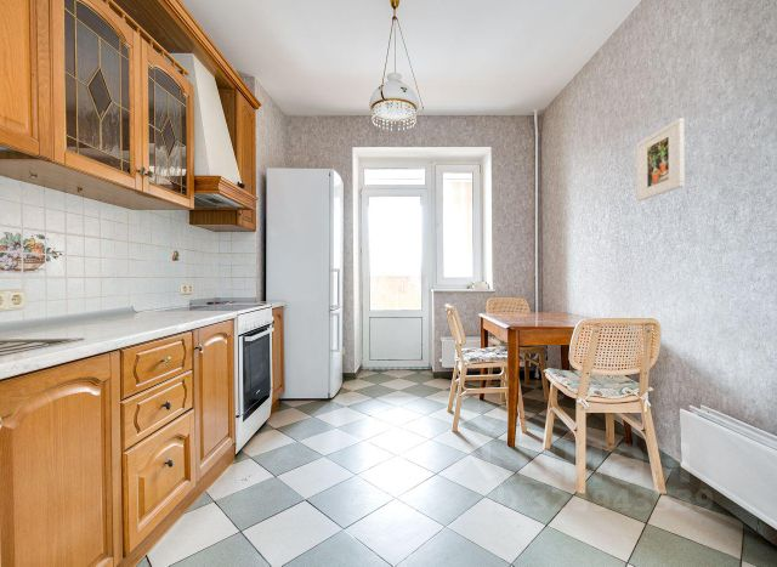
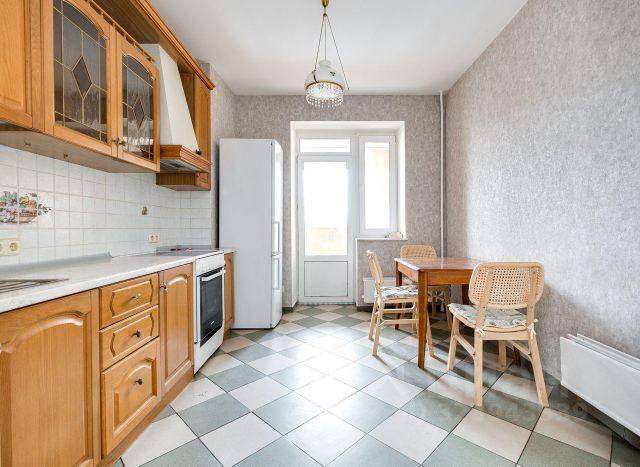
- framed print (658, 163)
